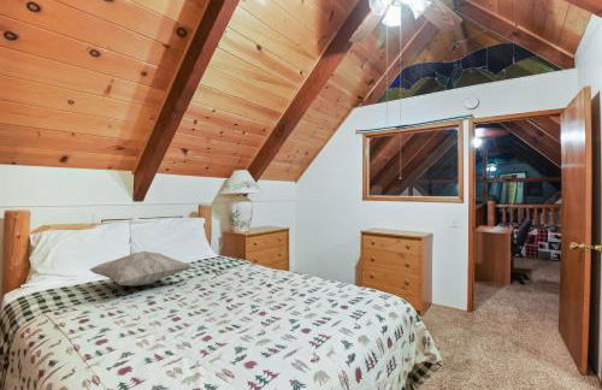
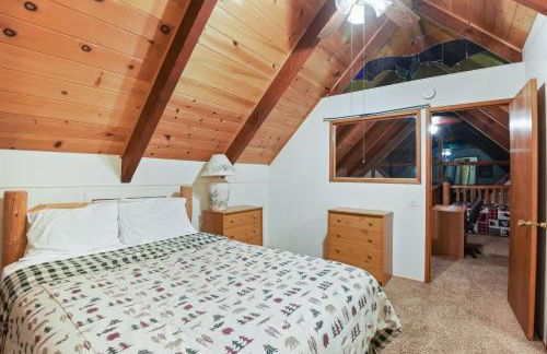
- decorative pillow (141, 267)
